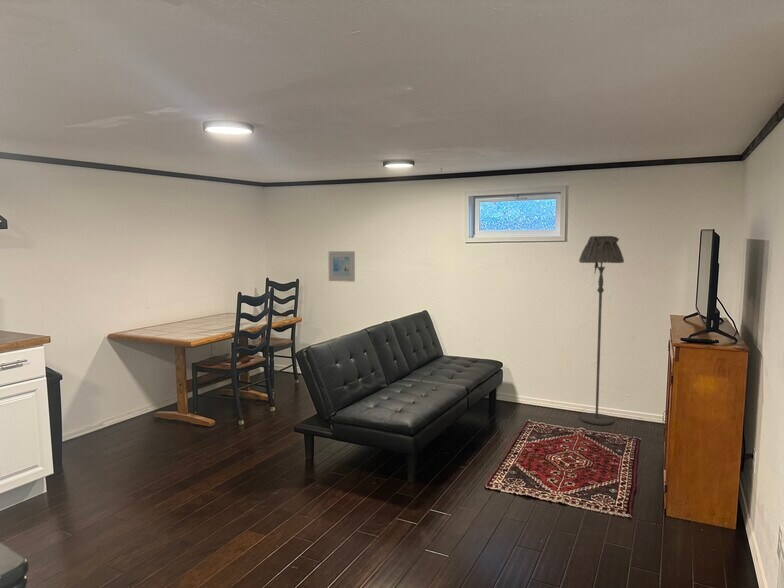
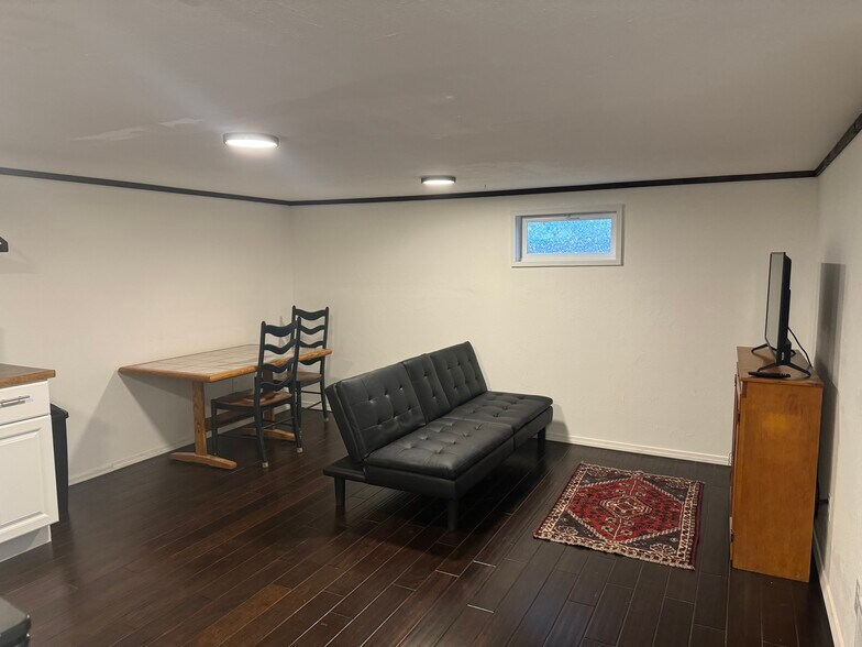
- floor lamp (599, 329)
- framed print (341, 266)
